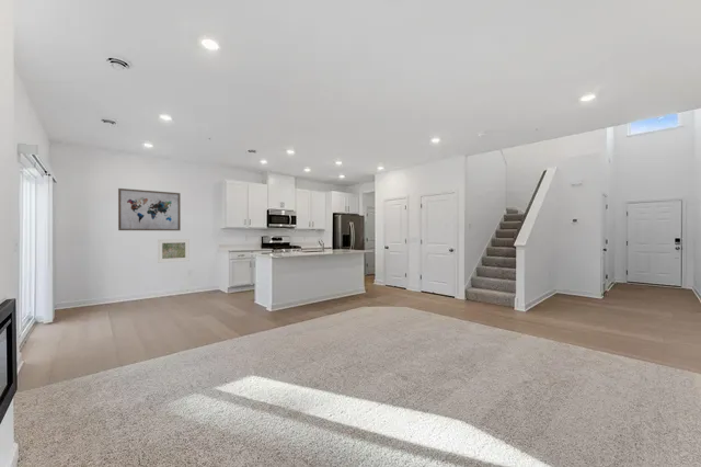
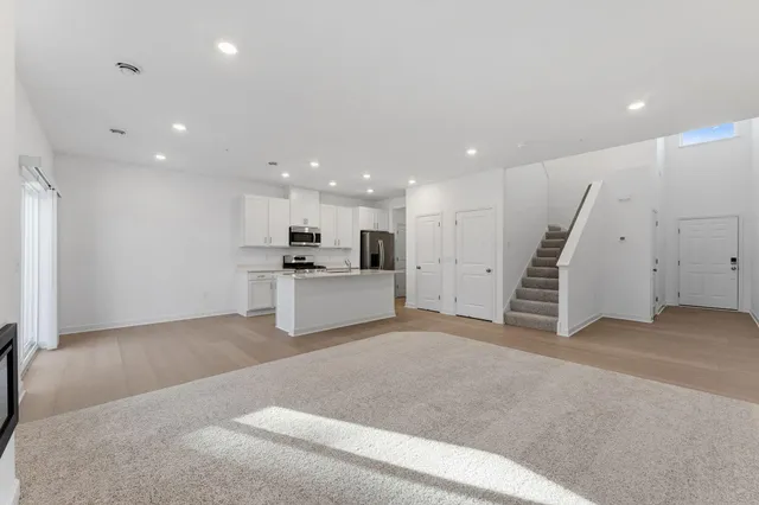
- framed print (173, 250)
- wall art (150, 210)
